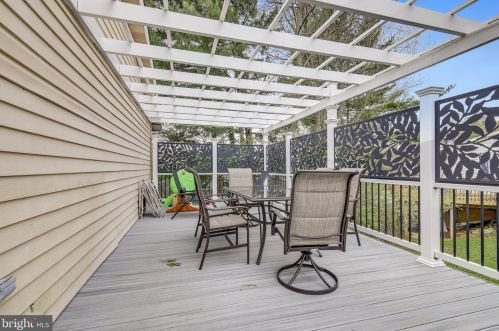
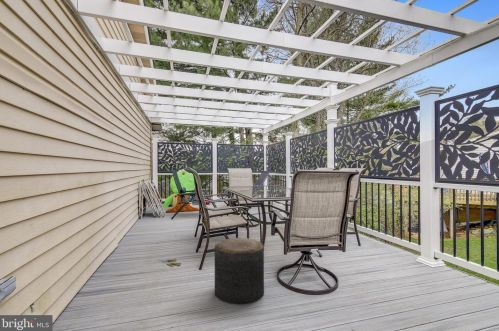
+ stool (239, 268)
